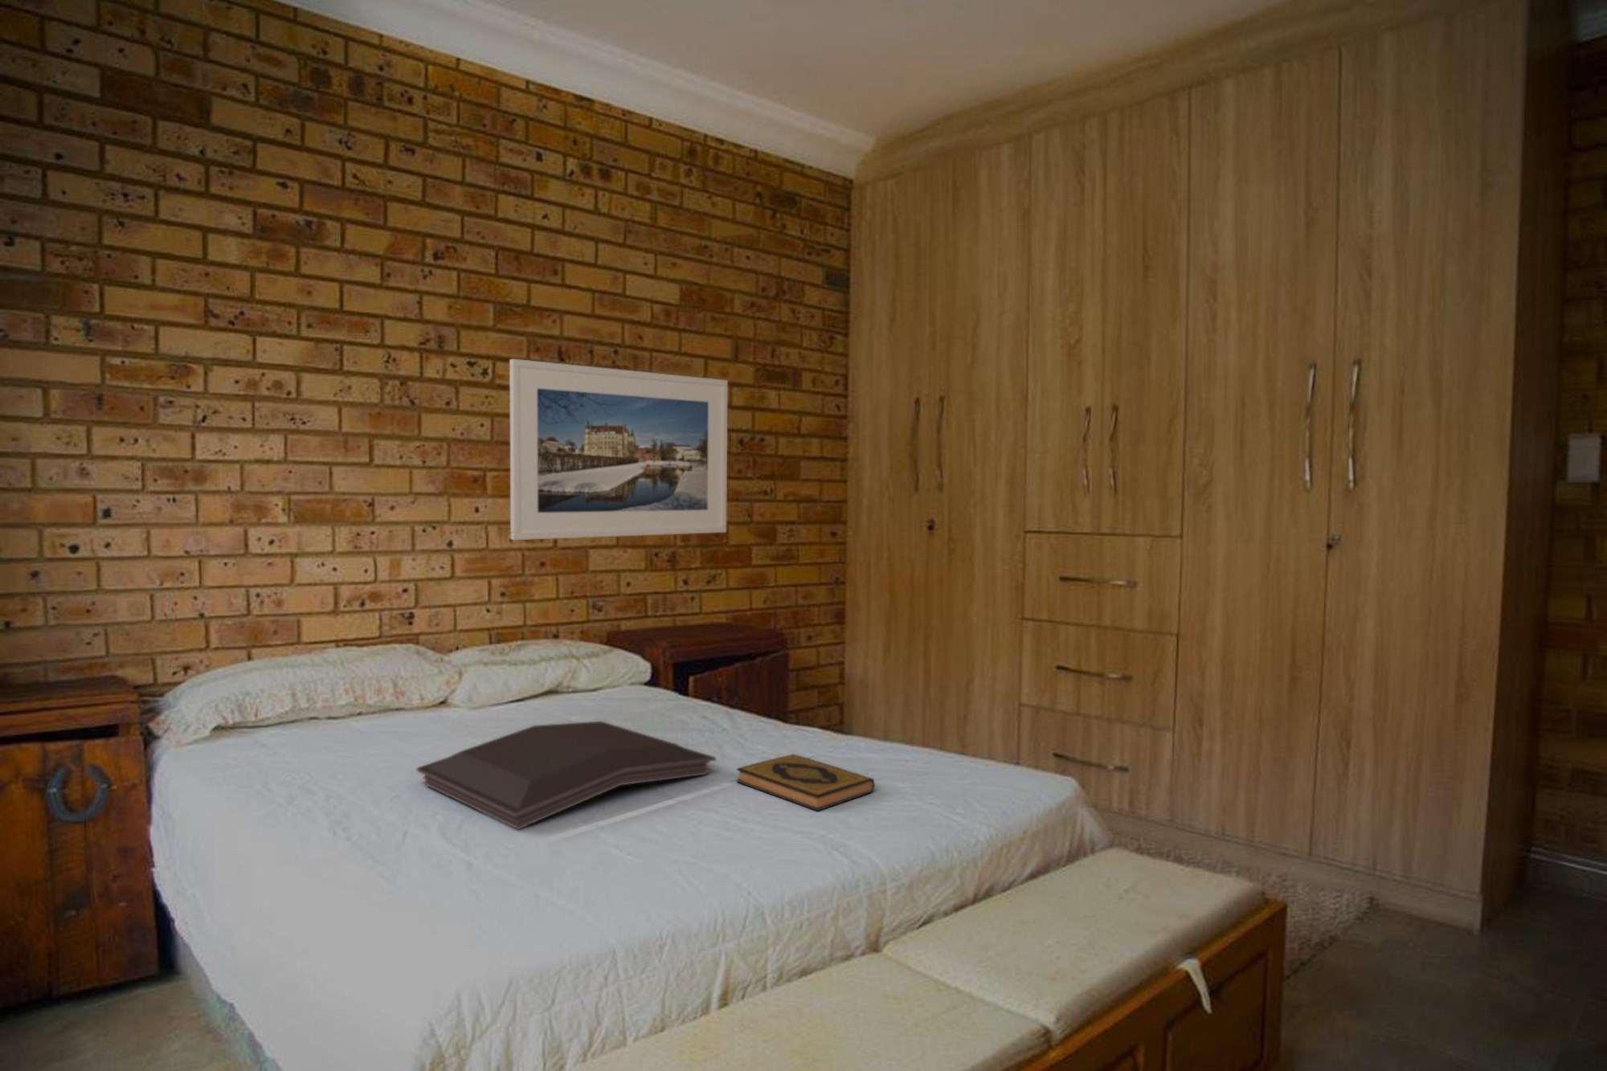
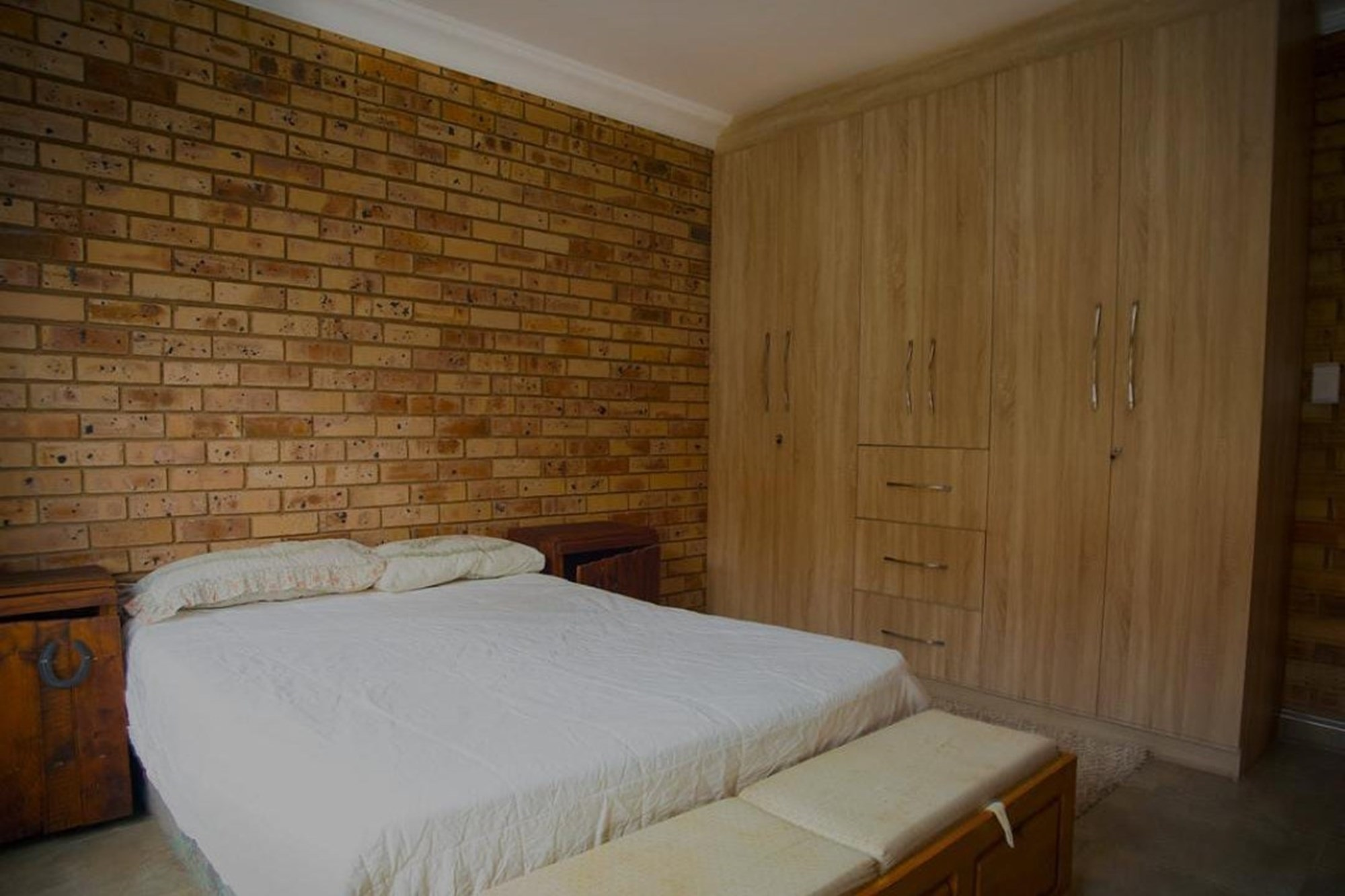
- serving tray (570, 759)
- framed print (627, 453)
- hardback book (804, 779)
